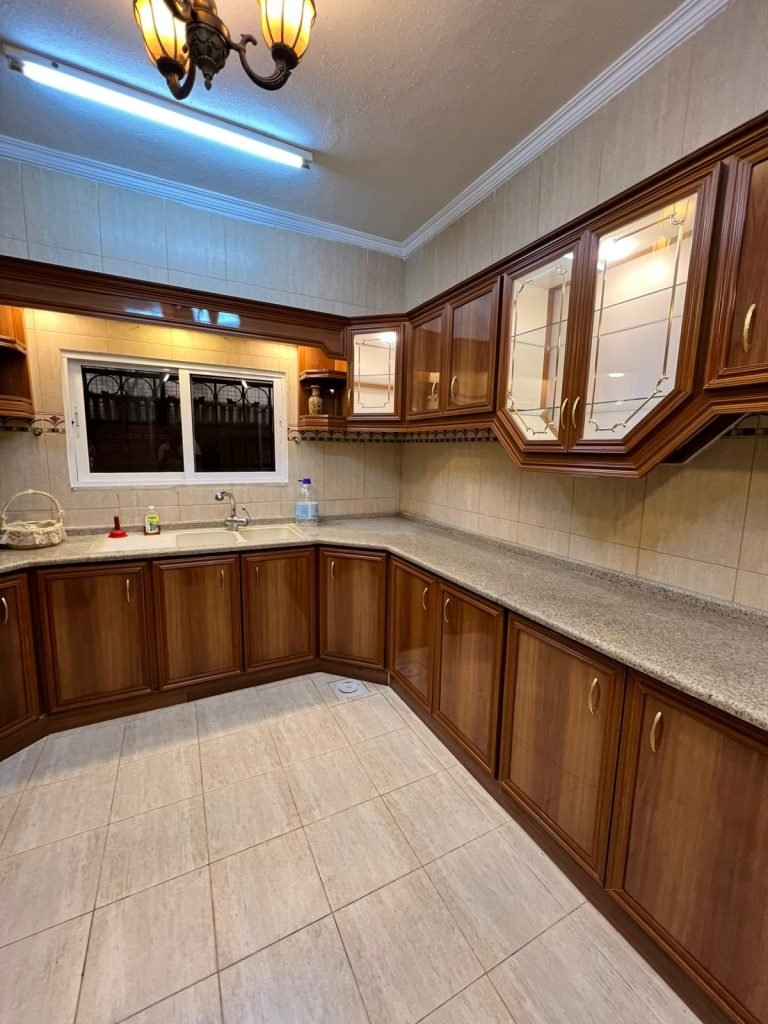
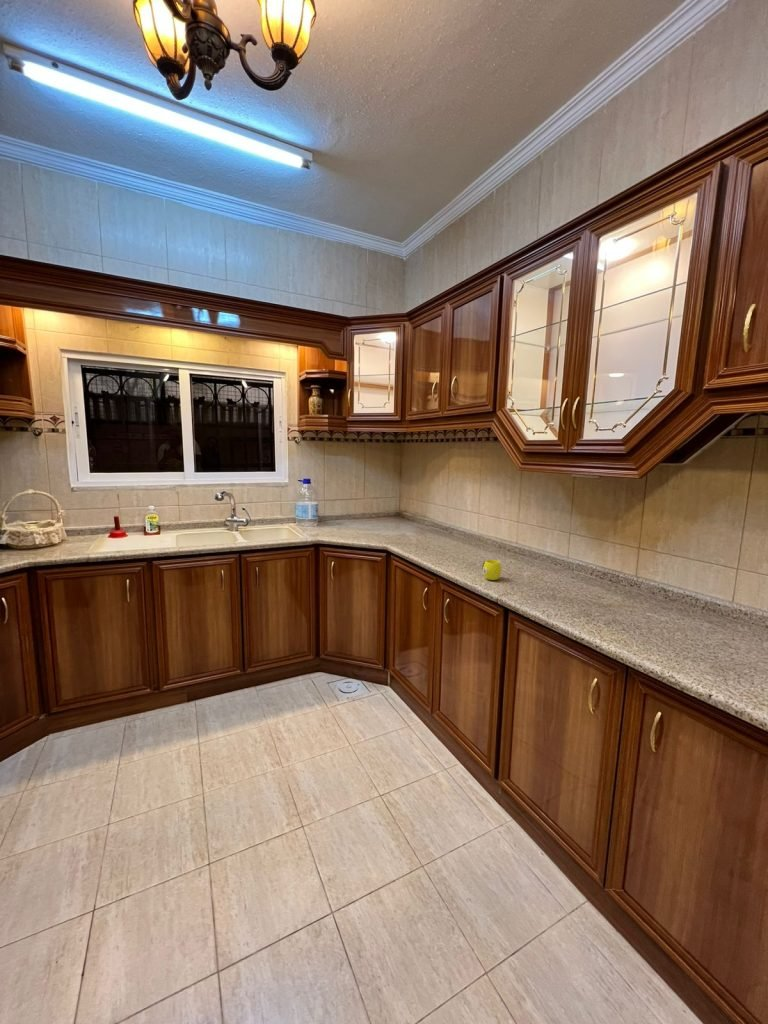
+ cup (490, 569)
